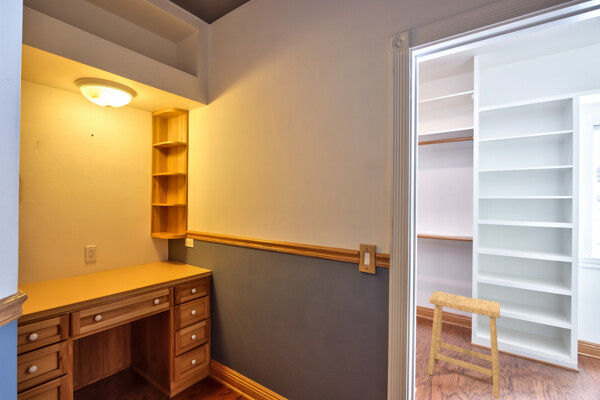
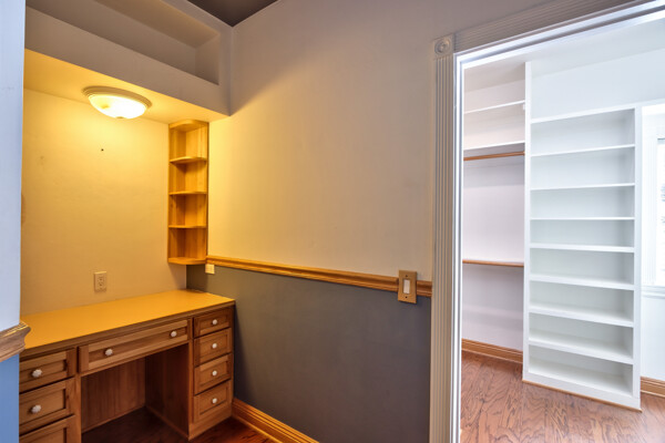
- stool (459, 347)
